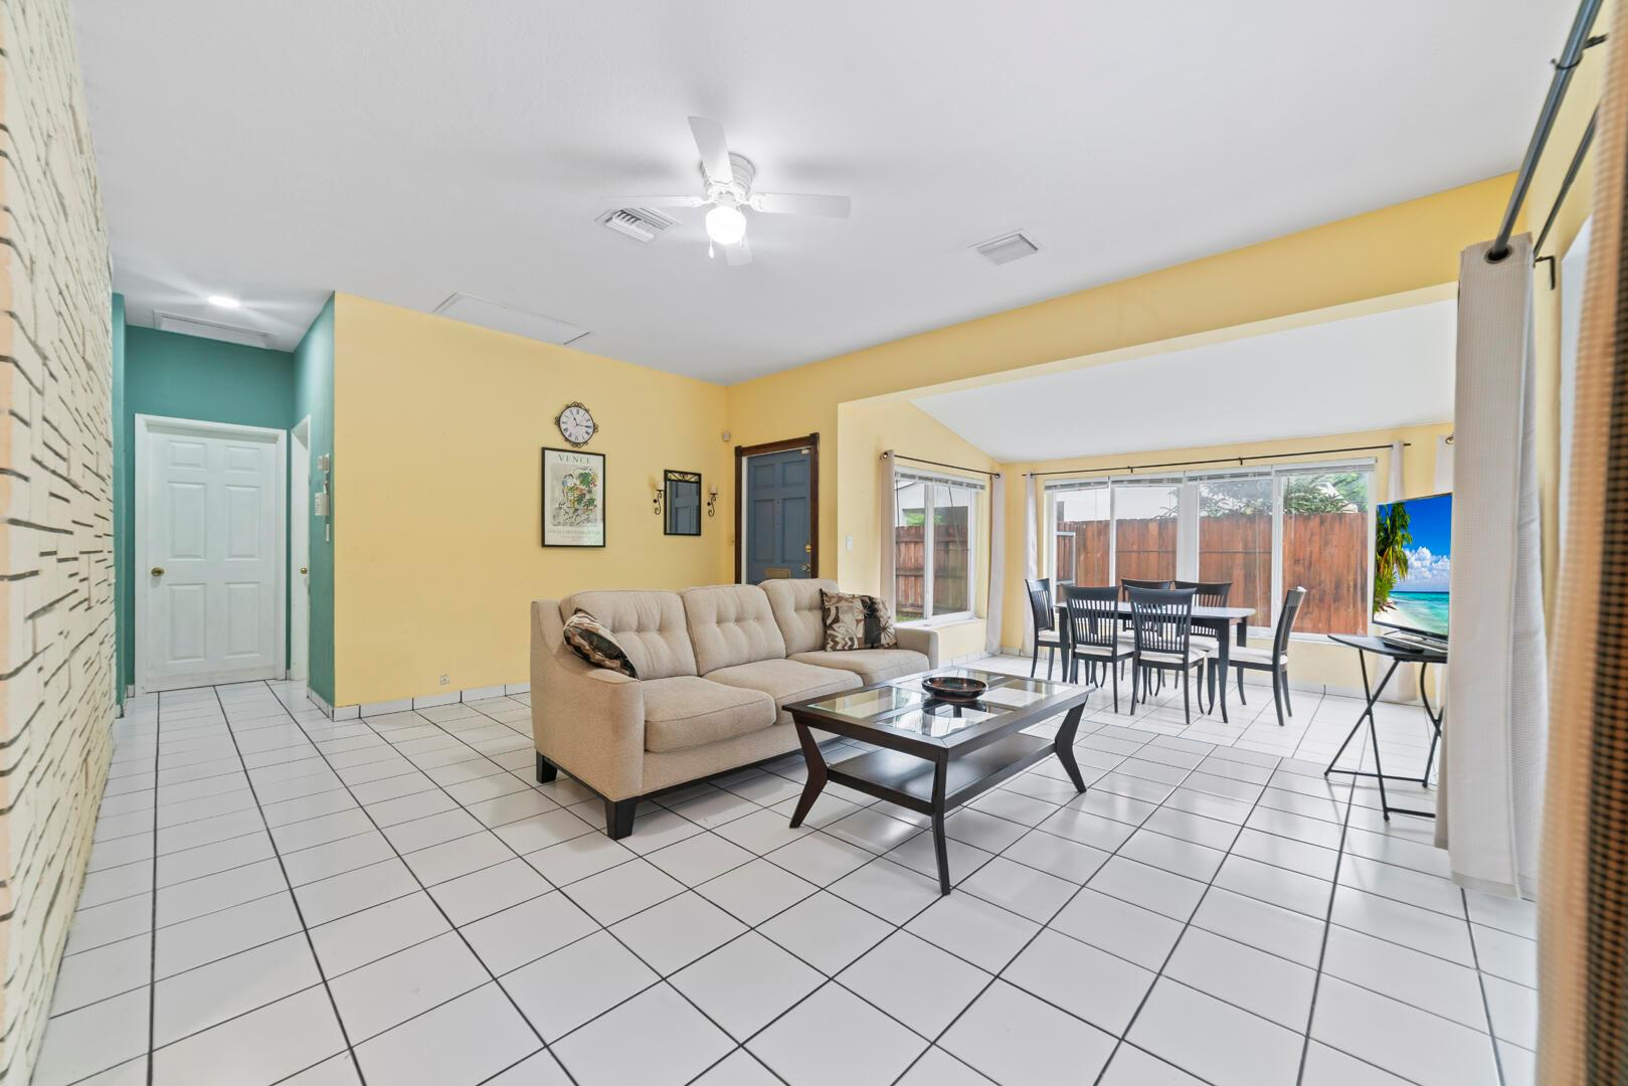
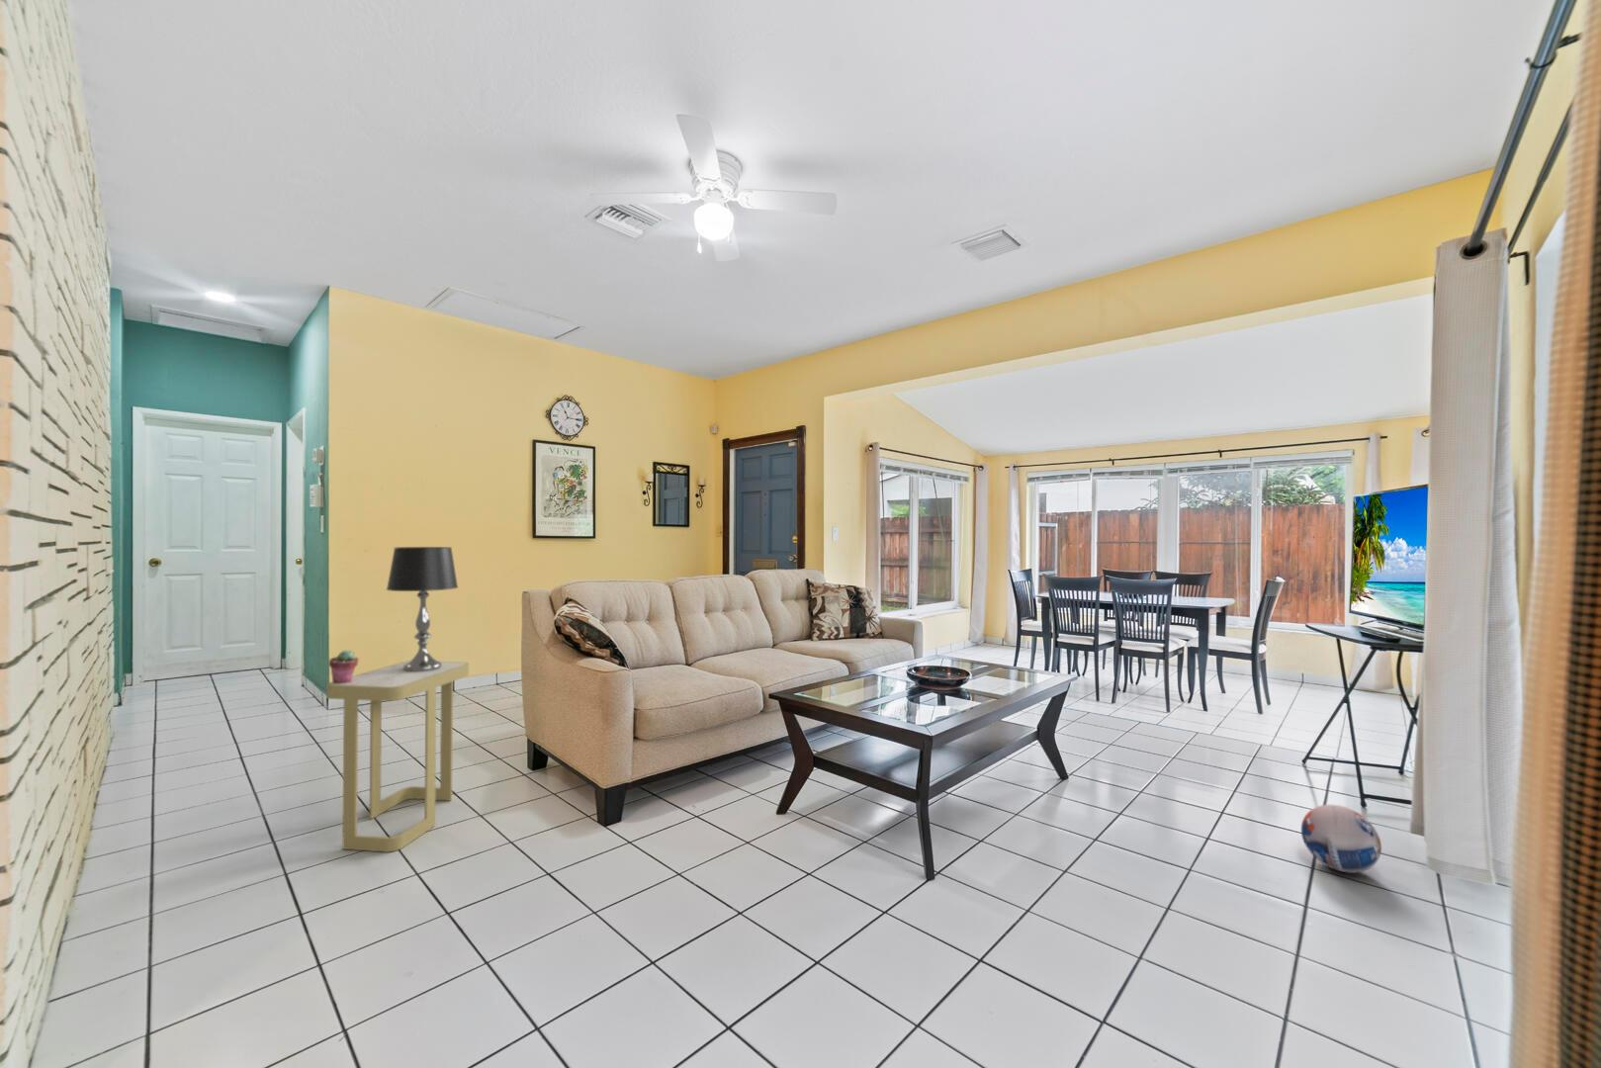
+ potted succulent (342, 665)
+ table lamp (422, 607)
+ ball (1340, 838)
+ side table (380, 747)
